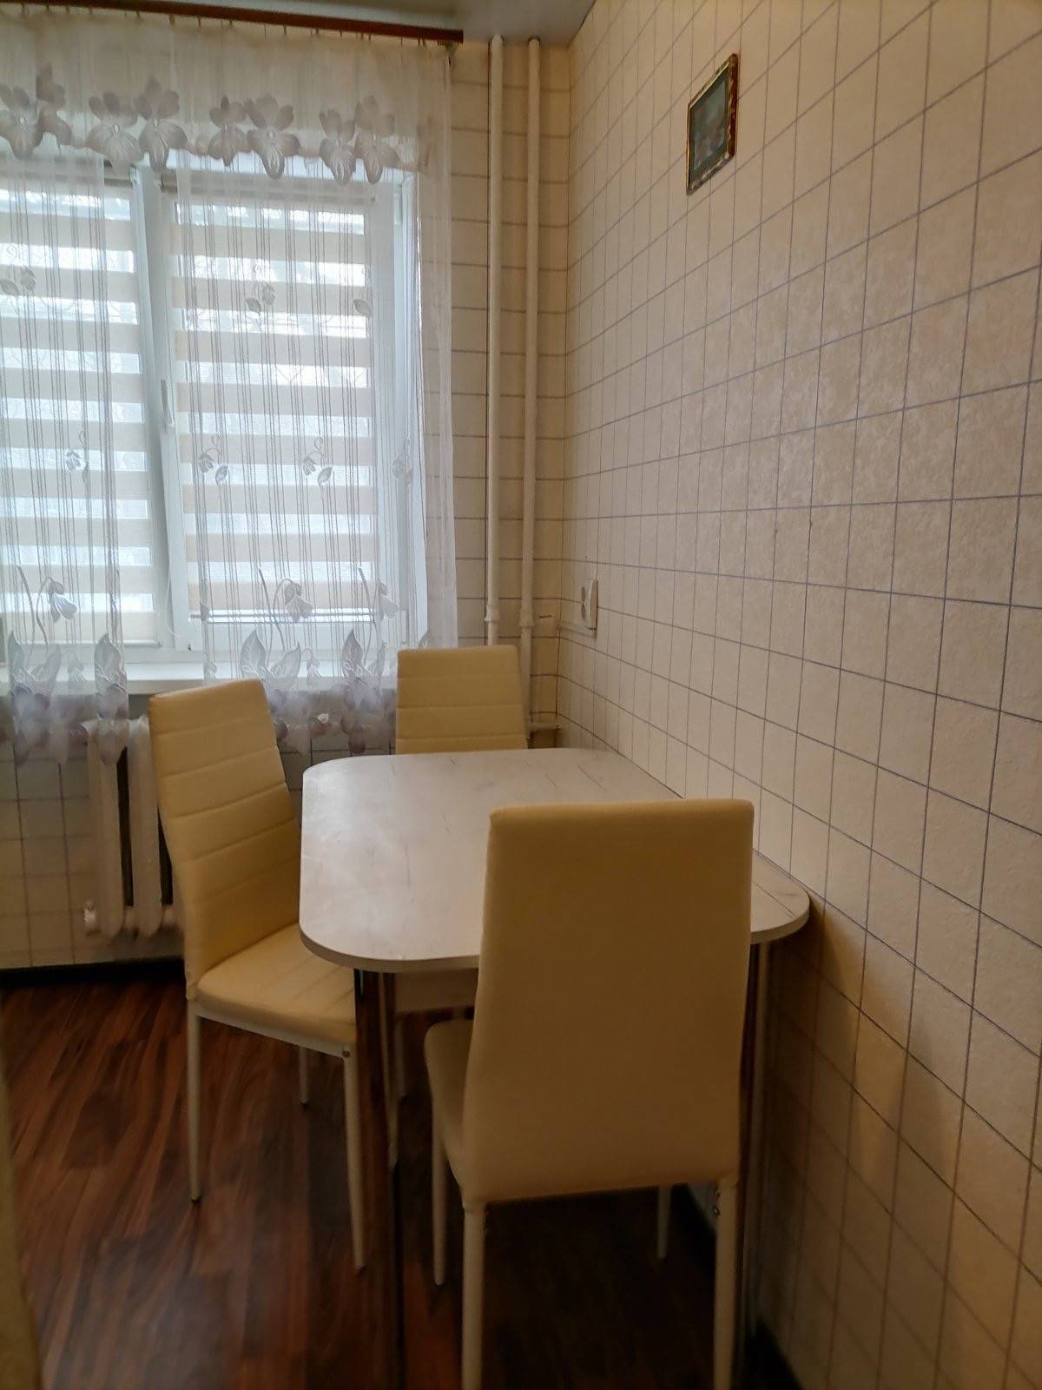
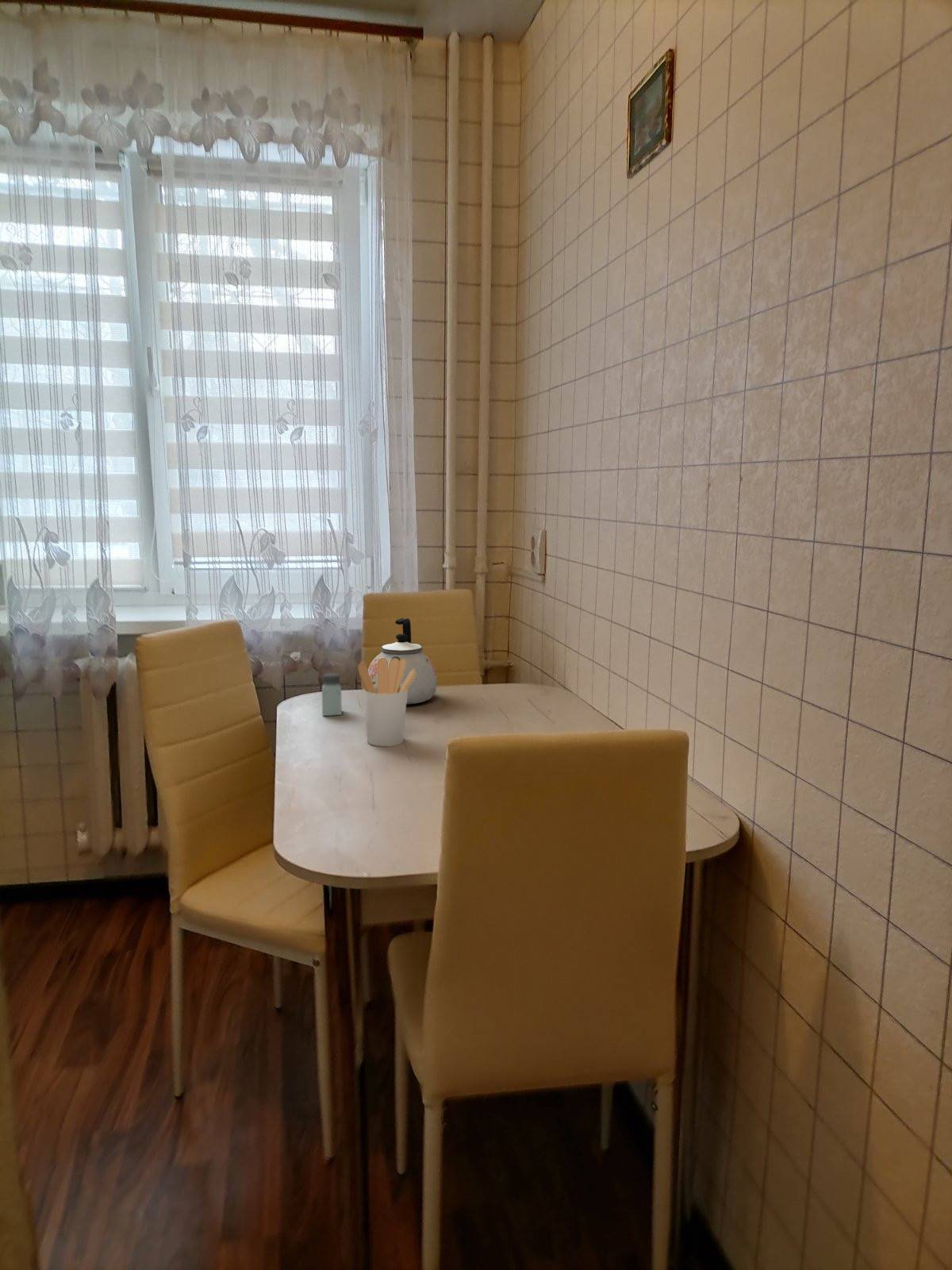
+ saltshaker (332, 694)
+ utensil holder (387, 699)
+ kettle (401, 659)
